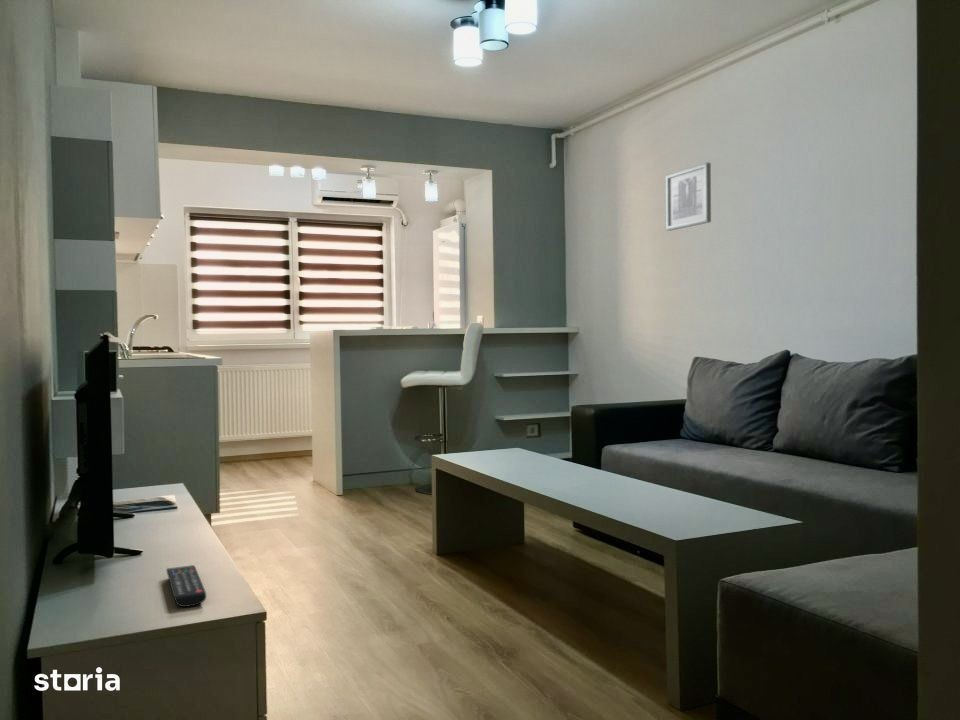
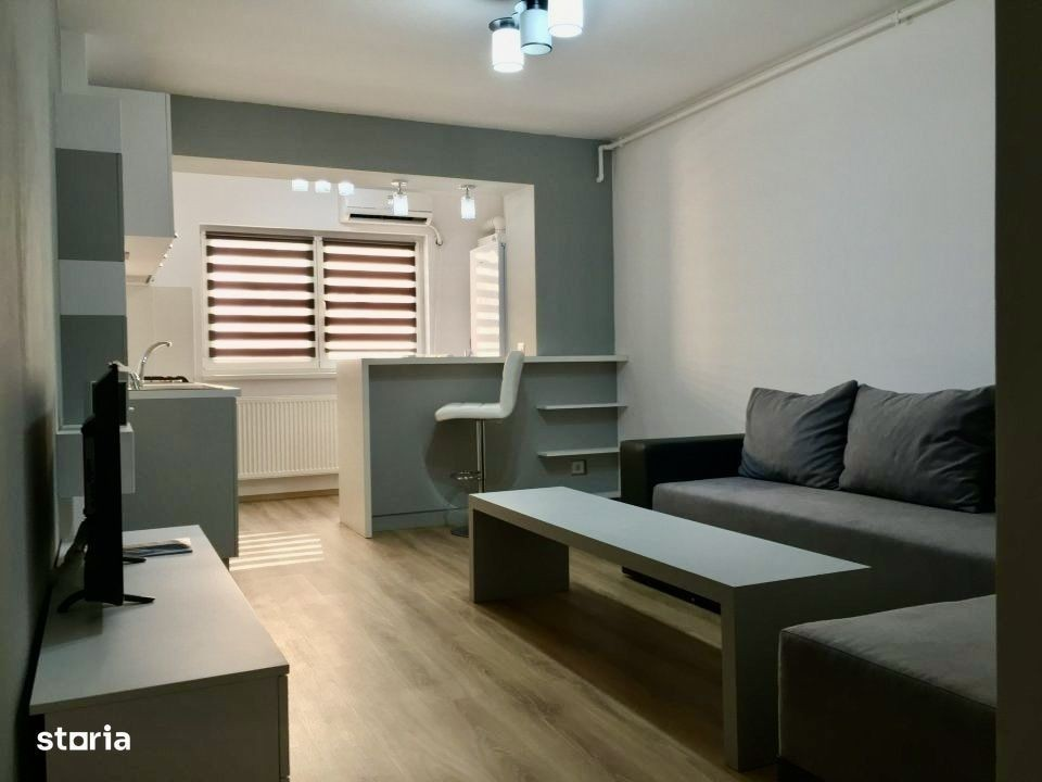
- wall art (687, 197)
- remote control (185, 584)
